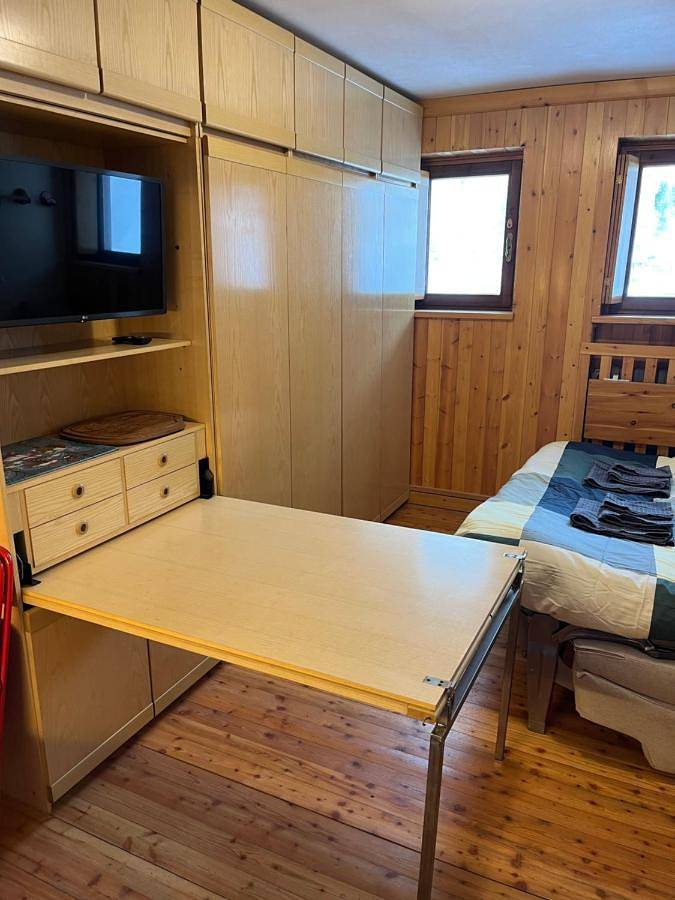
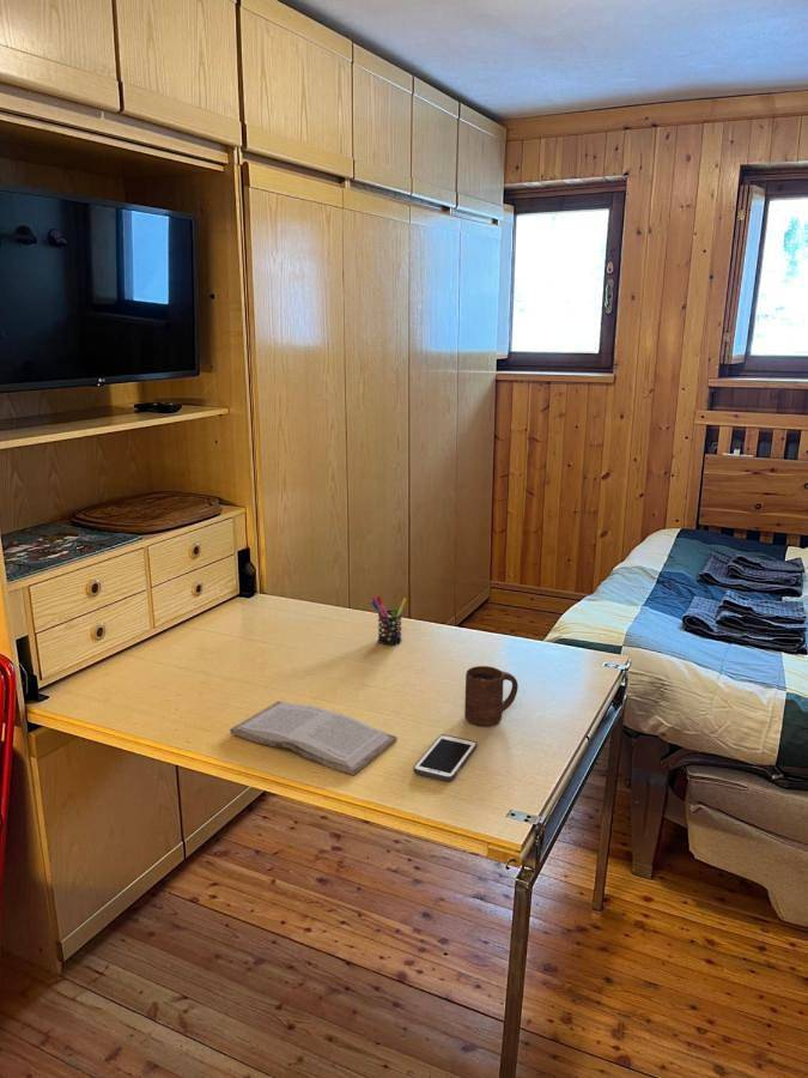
+ book (312, 731)
+ cup (488, 694)
+ cell phone (445, 756)
+ pen holder (389, 618)
